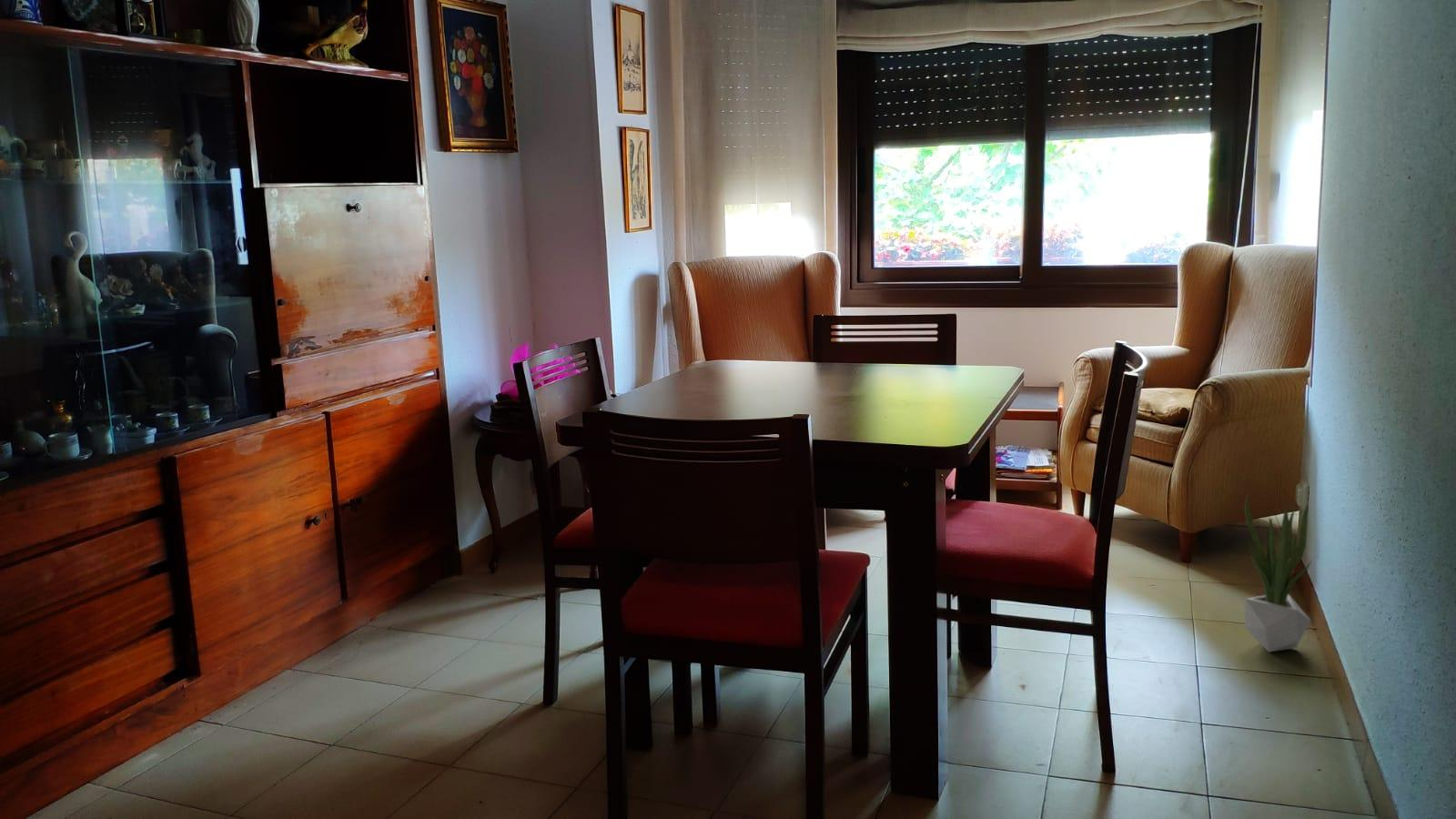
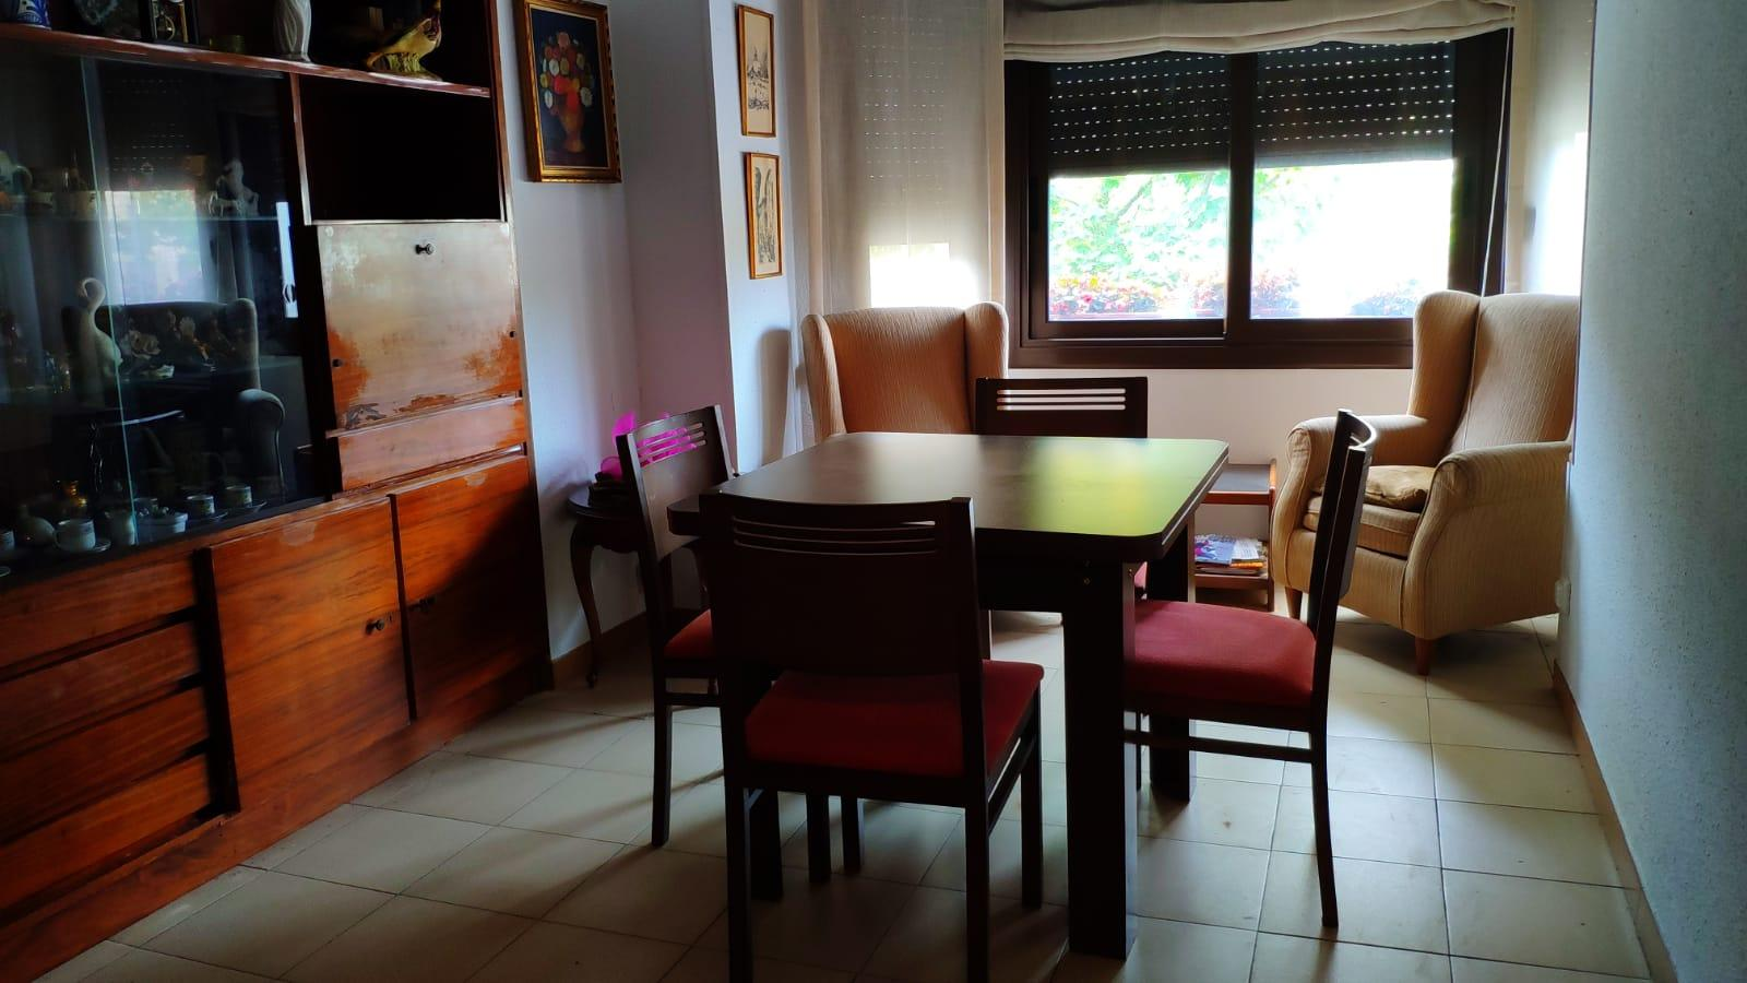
- potted plant (1278, 575)
